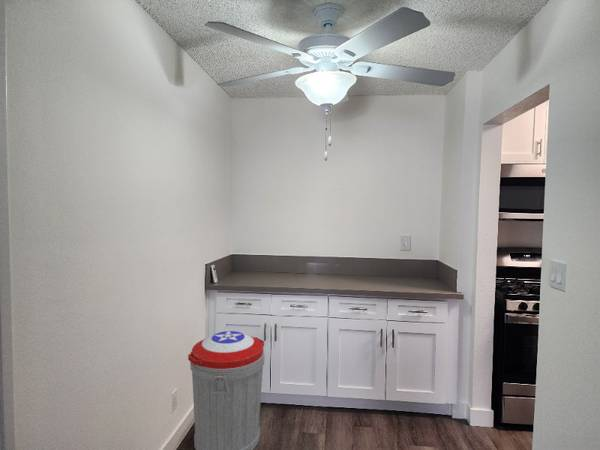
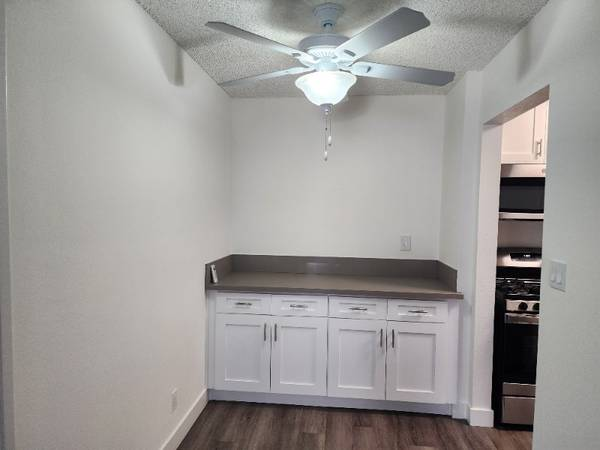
- trash can (227, 388)
